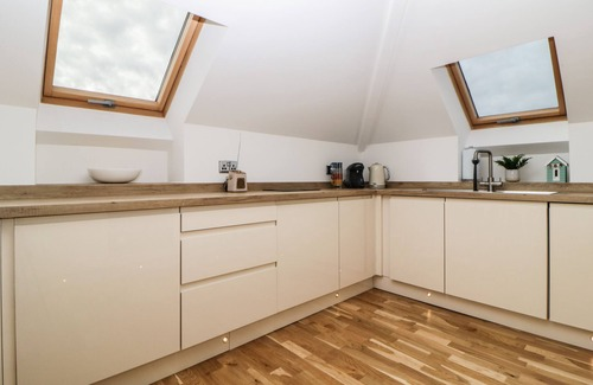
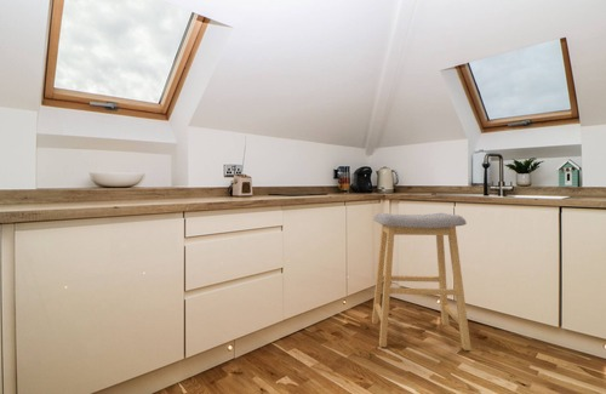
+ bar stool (416, 276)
